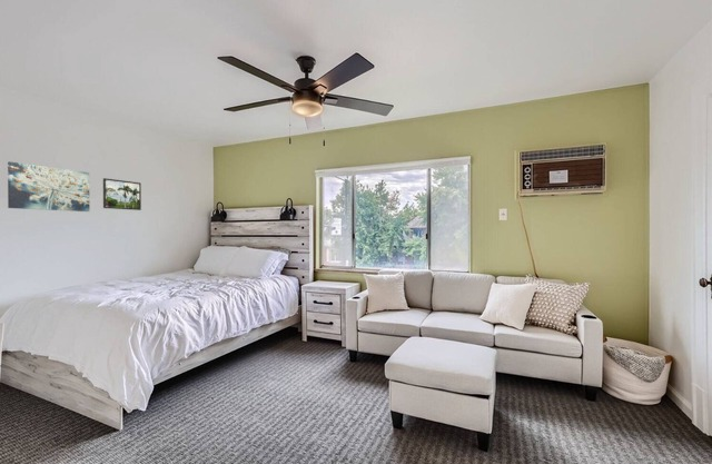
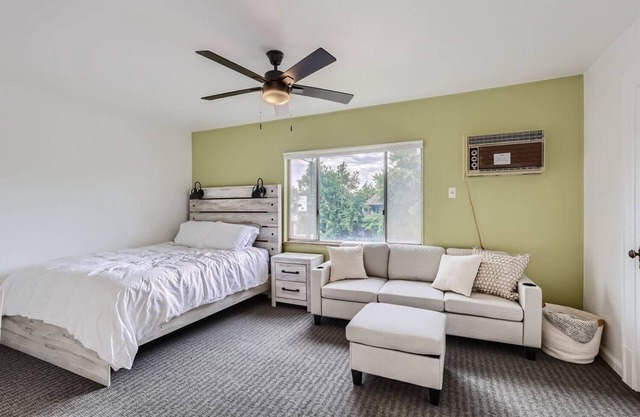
- wall art (51, 188)
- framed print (122, 195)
